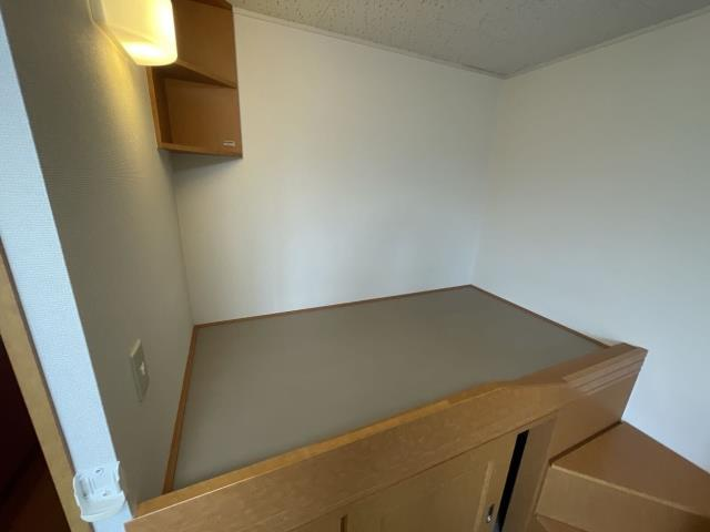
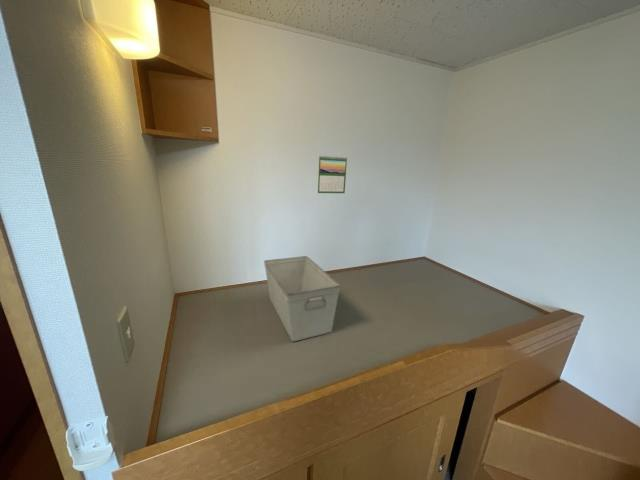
+ calendar (332, 174)
+ storage bin (297, 292)
